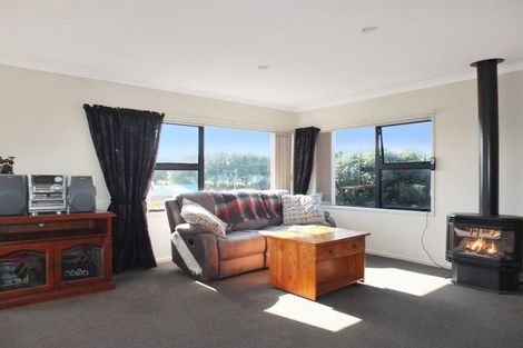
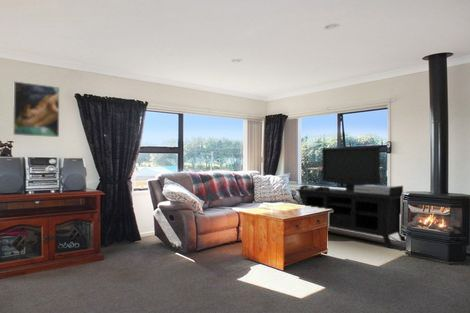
+ media console (346, 191)
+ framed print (37, 110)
